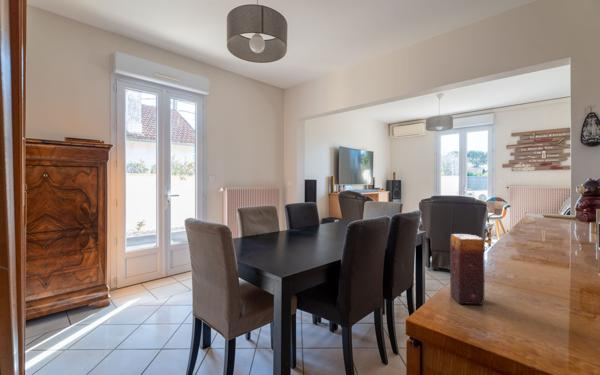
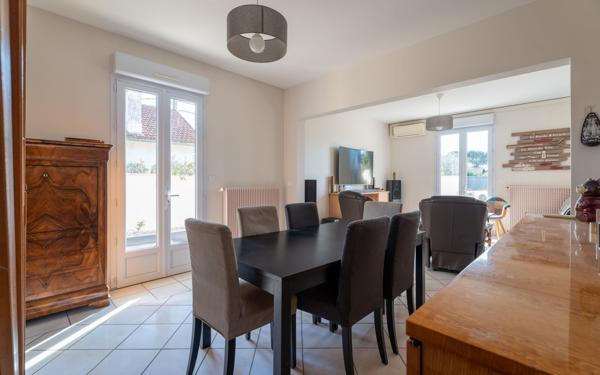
- candle (466, 267)
